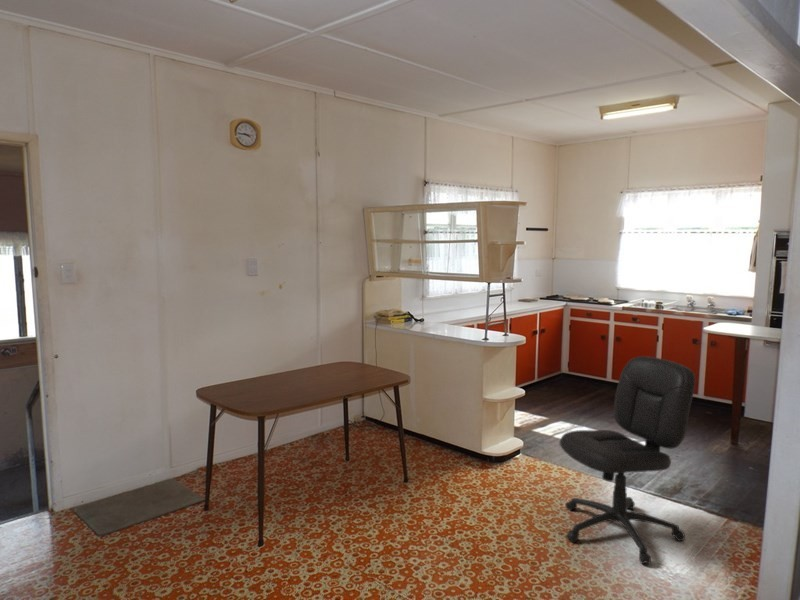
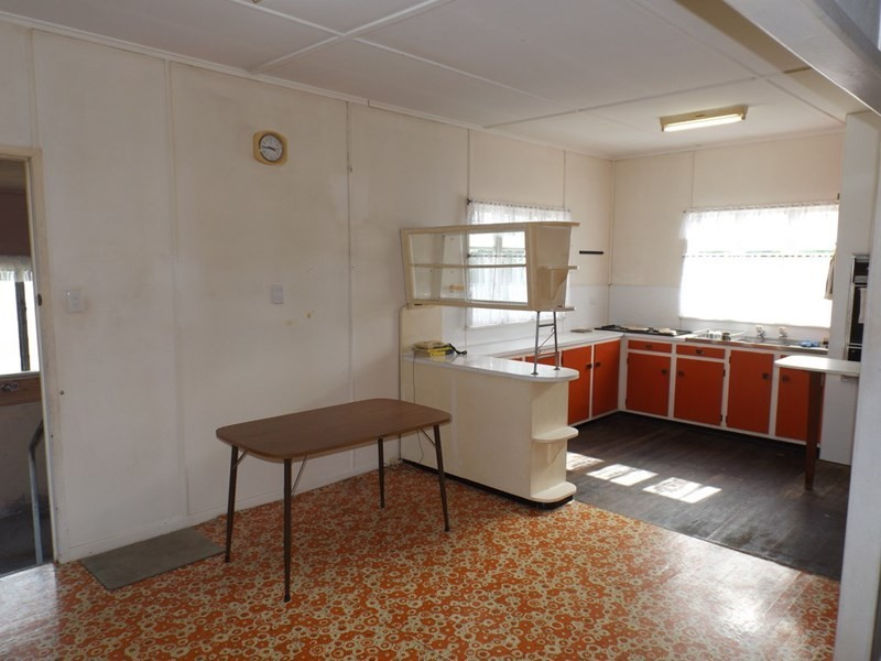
- chair (620, 448)
